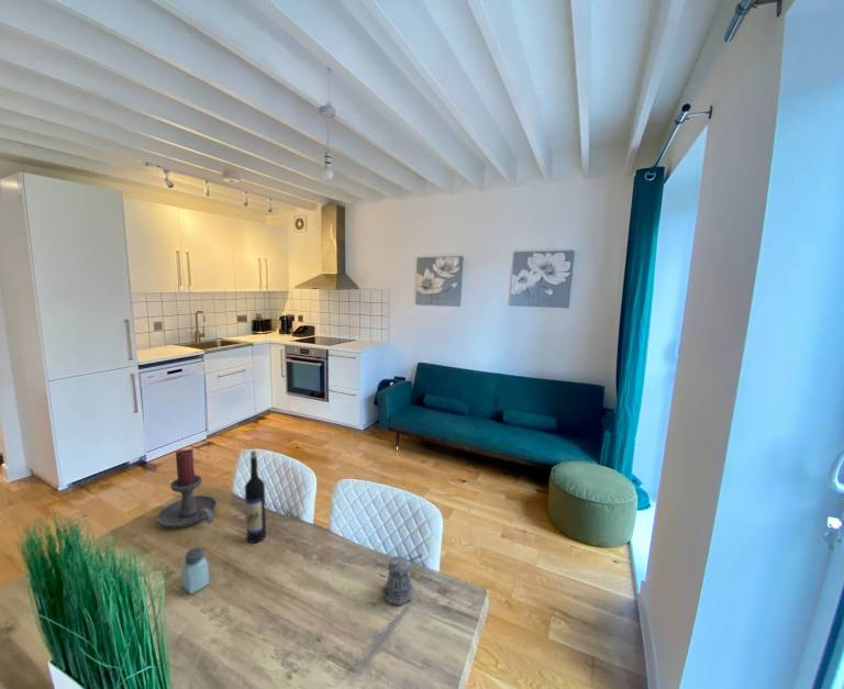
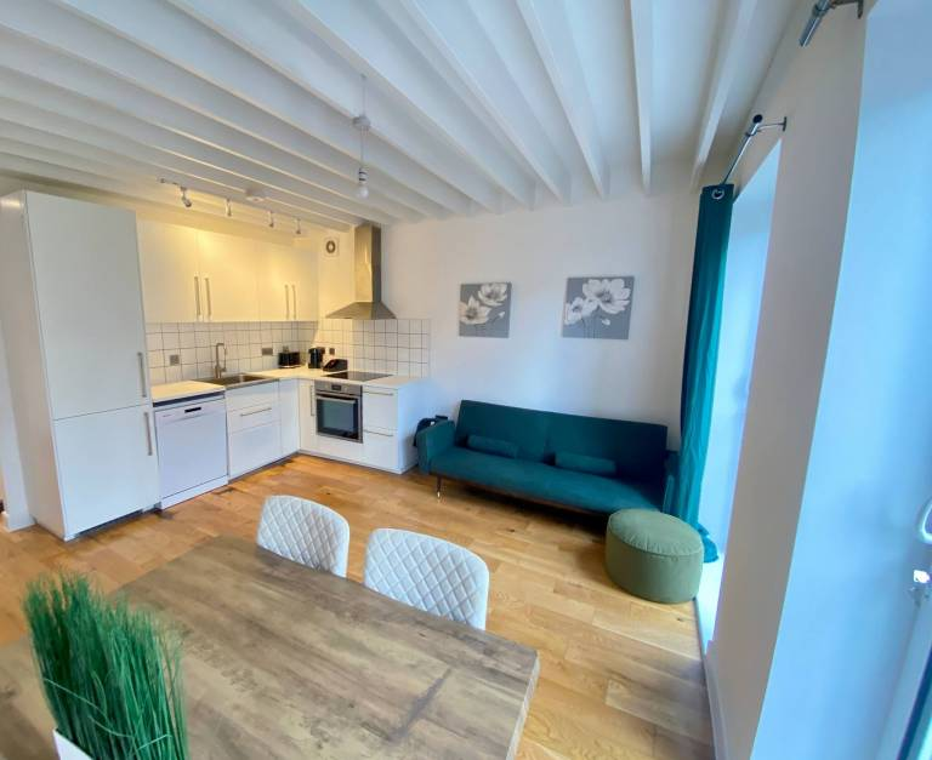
- pepper shaker (401, 575)
- candle holder (190, 484)
- saltshaker (195, 568)
- wine bottle (255, 494)
